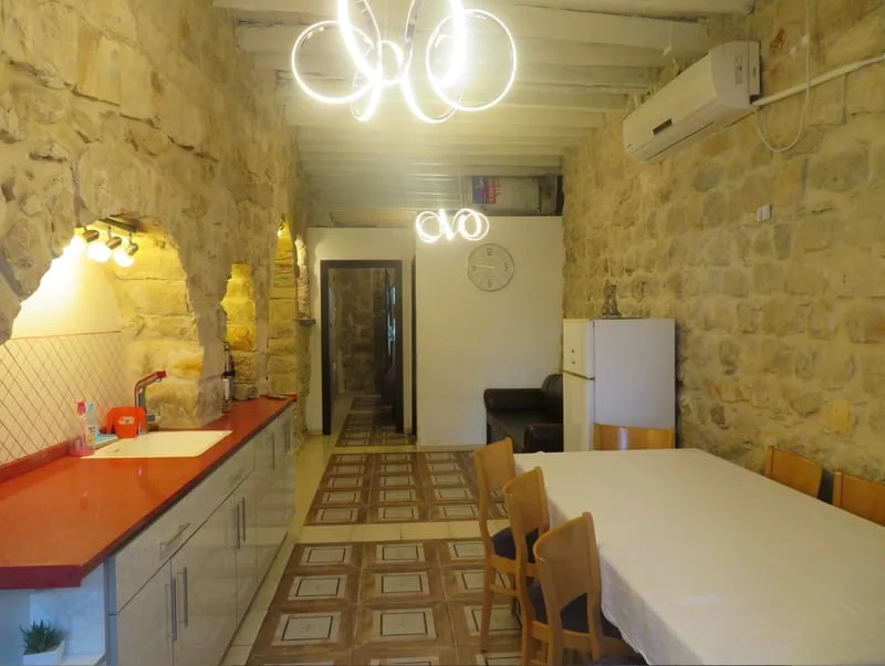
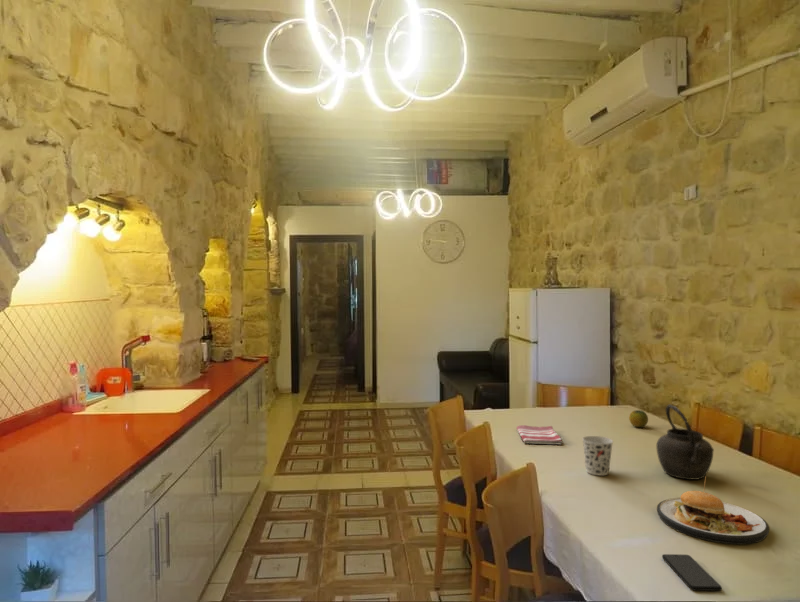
+ fruit (638, 418)
+ plate (710, 498)
+ smartphone (690, 571)
+ dish towel (538, 434)
+ cup (597, 455)
+ kettle (684, 441)
